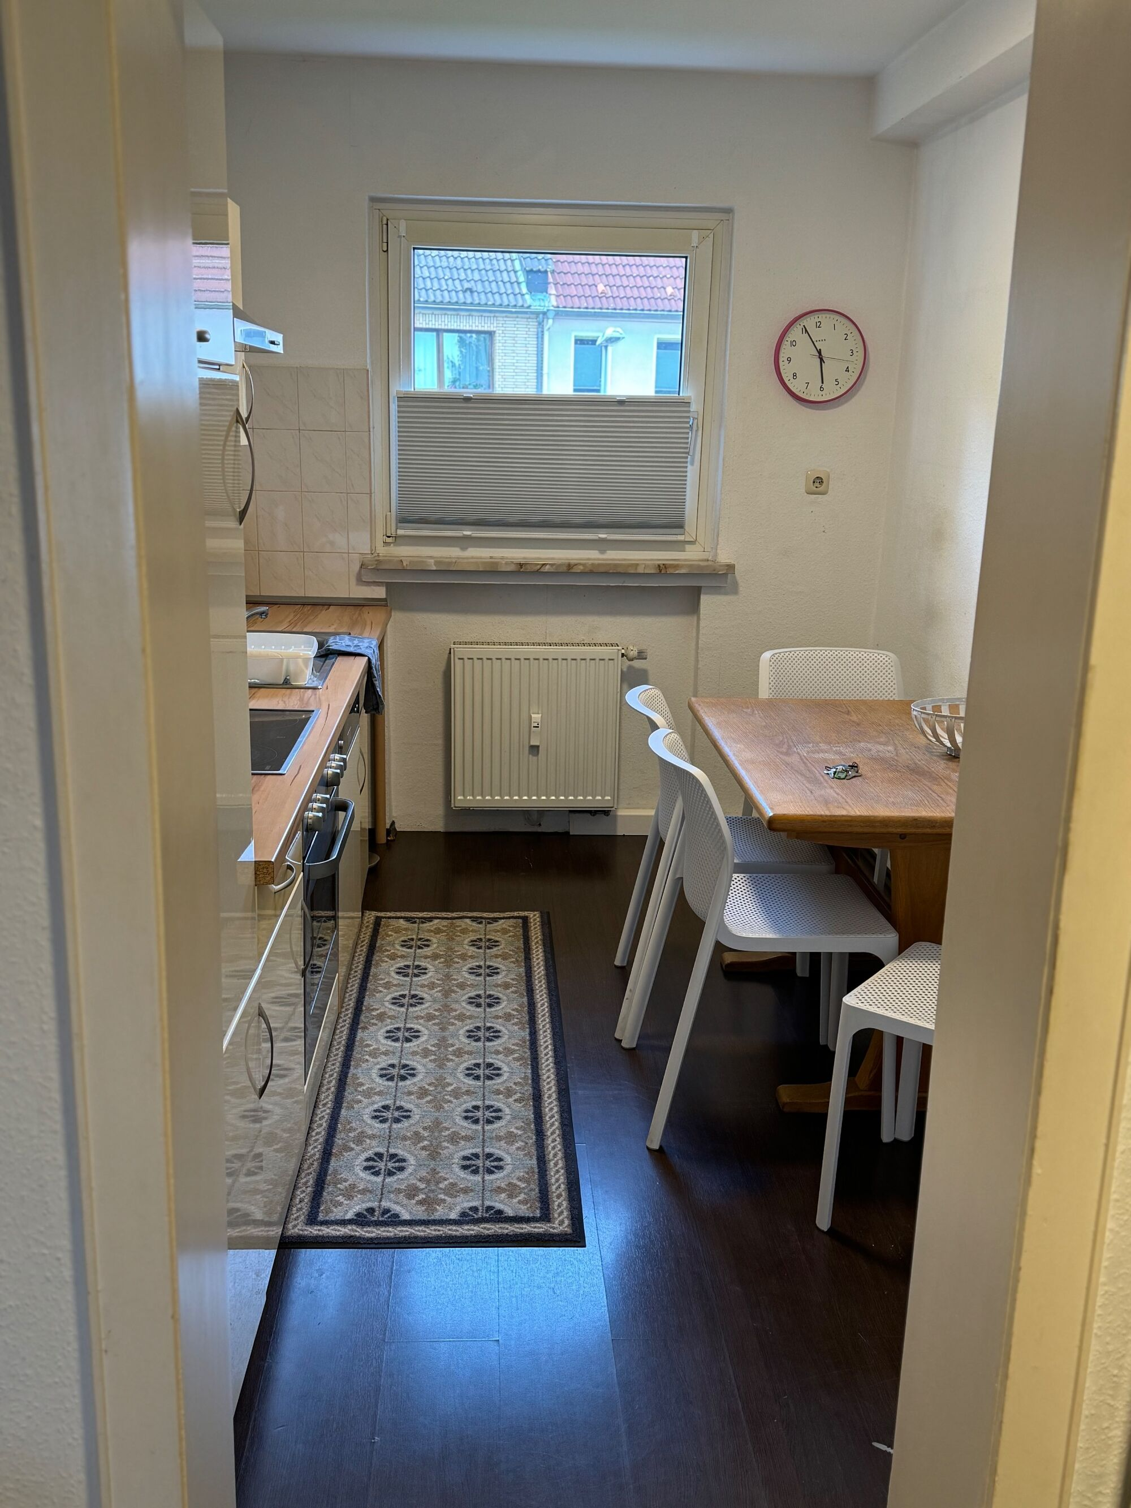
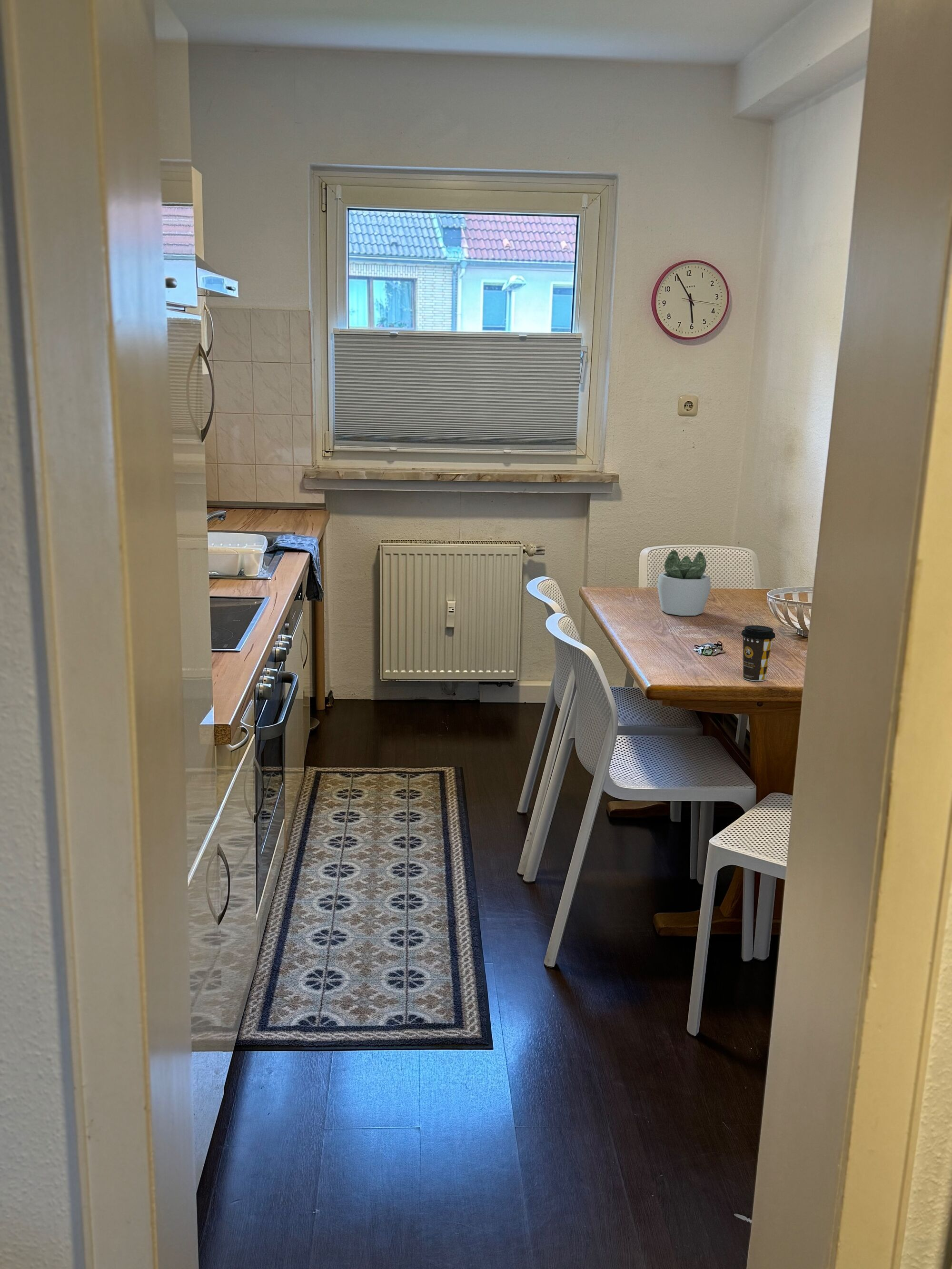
+ coffee cup (756, 653)
+ succulent plant (684, 582)
